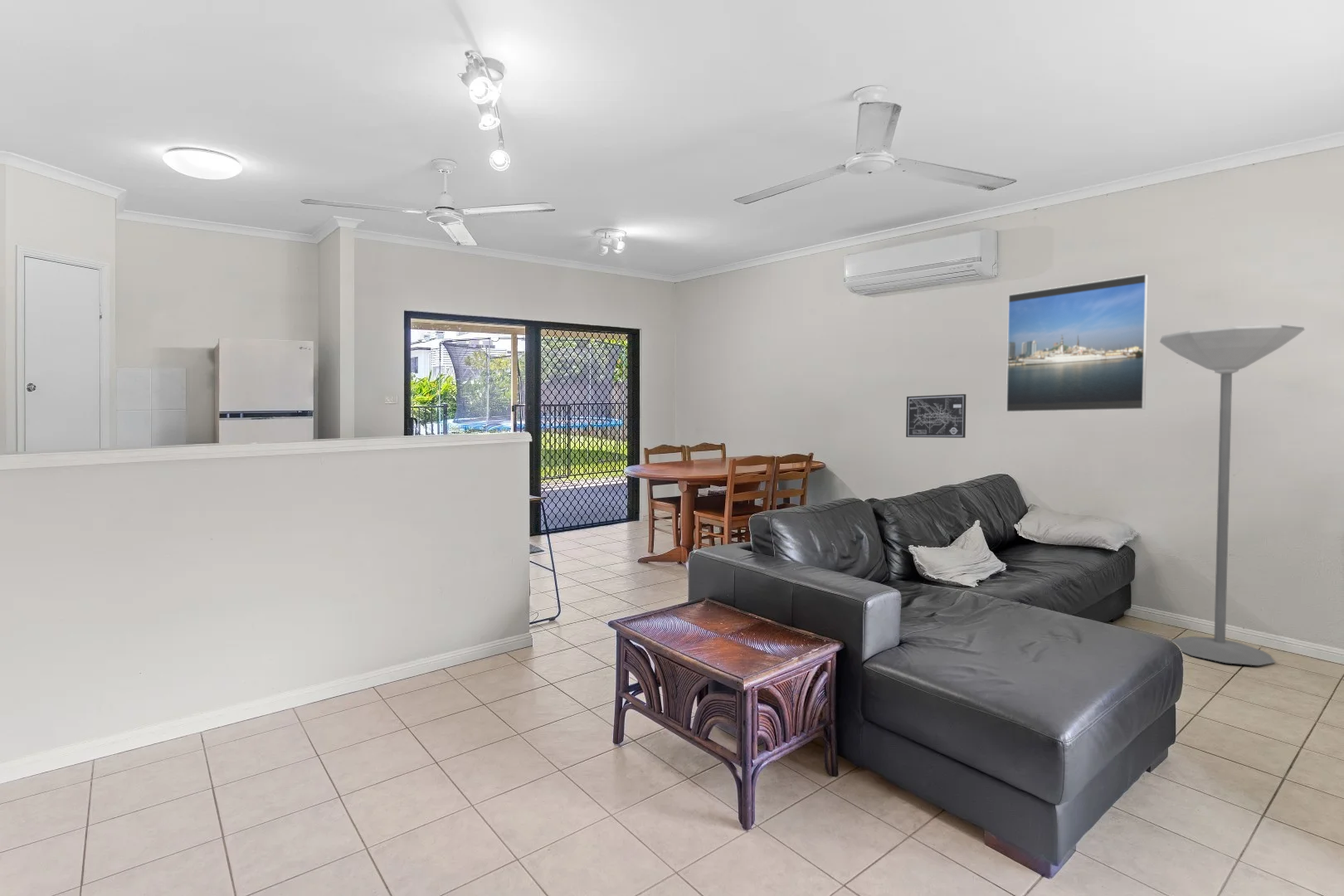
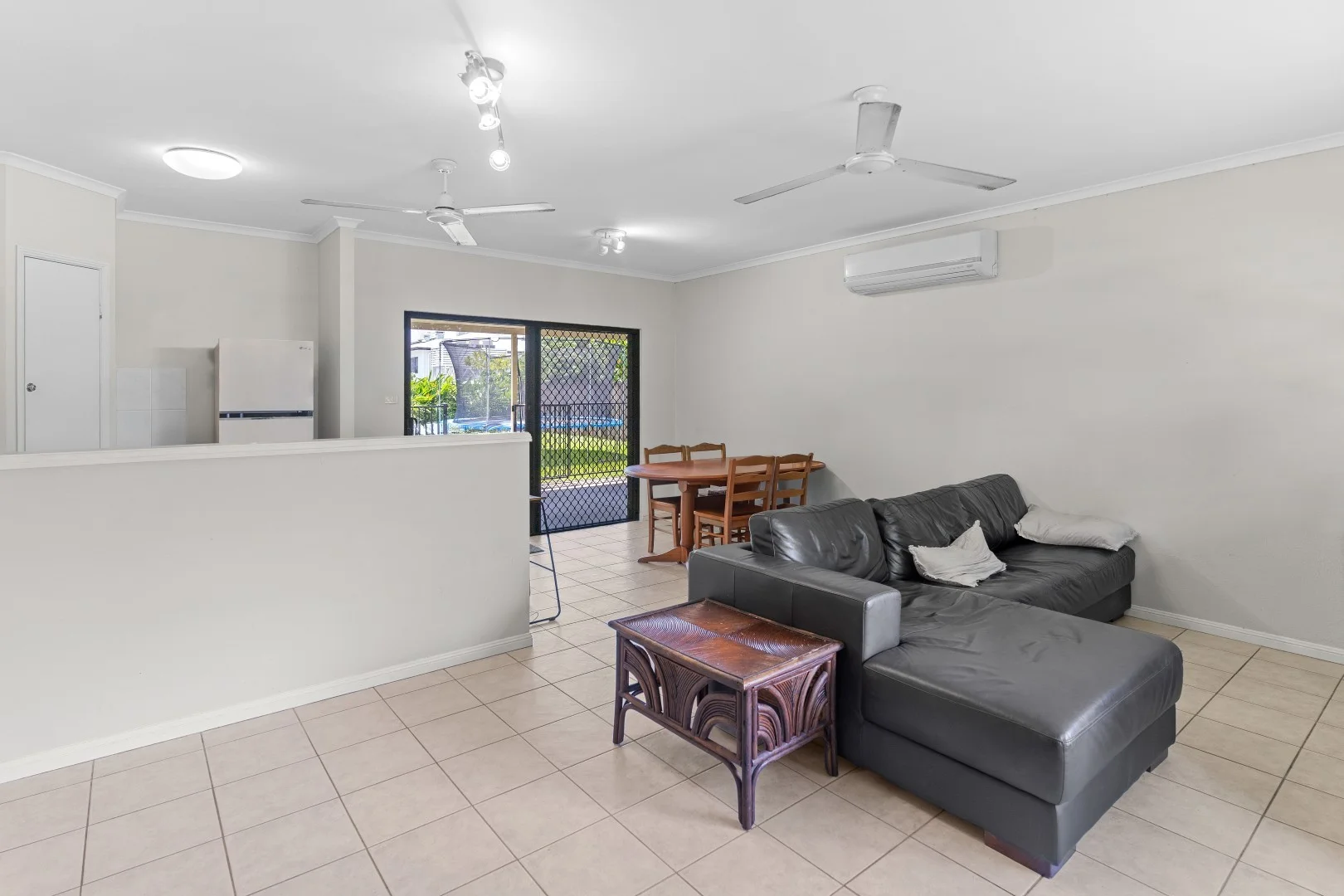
- wall art (935, 416)
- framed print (1072, 348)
- floor lamp (1223, 493)
